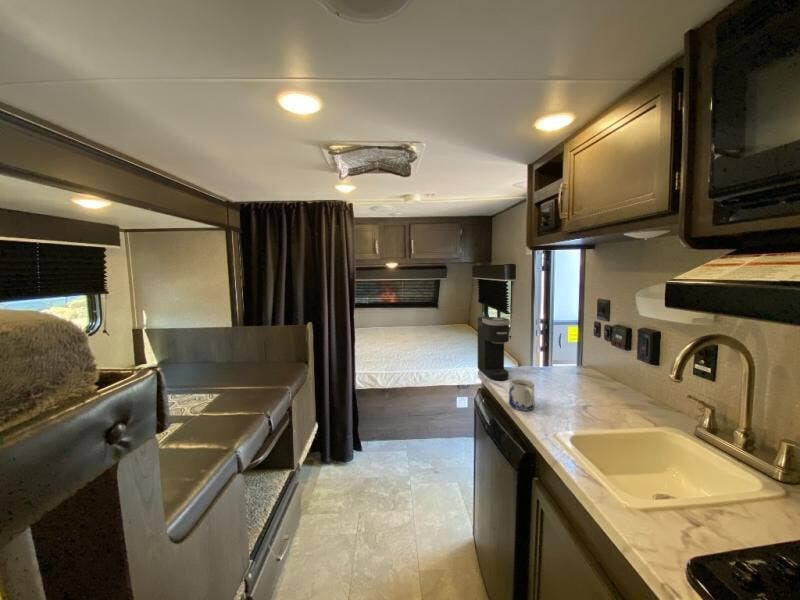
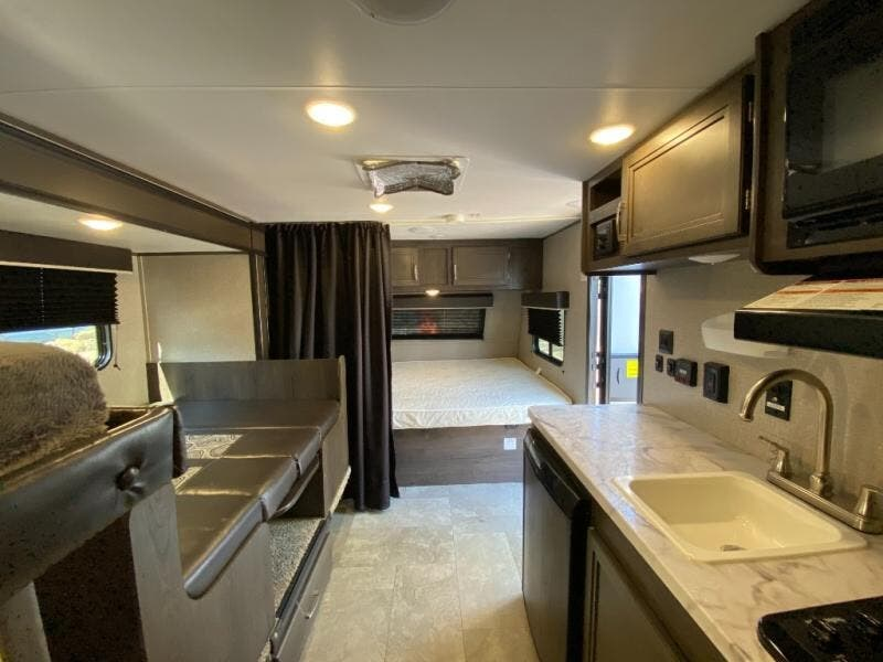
- mug (523, 395)
- coffee maker (492, 345)
